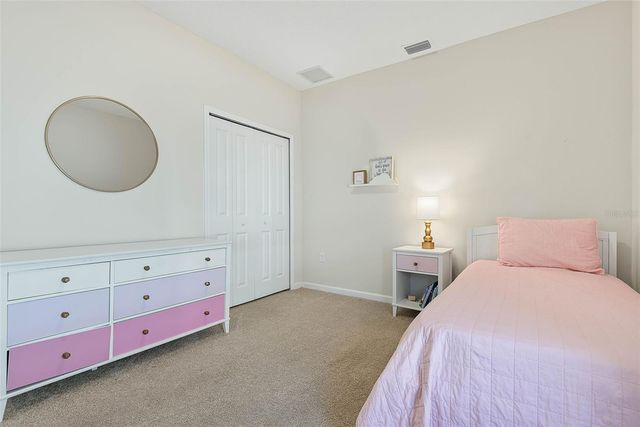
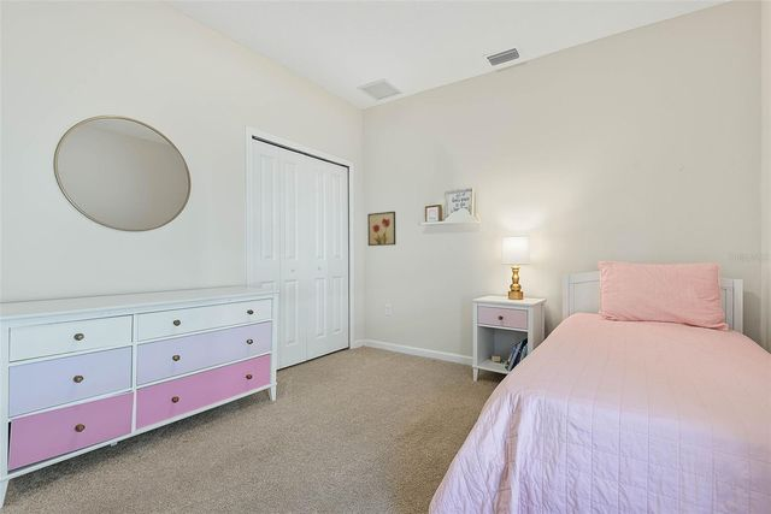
+ wall art (382, 229)
